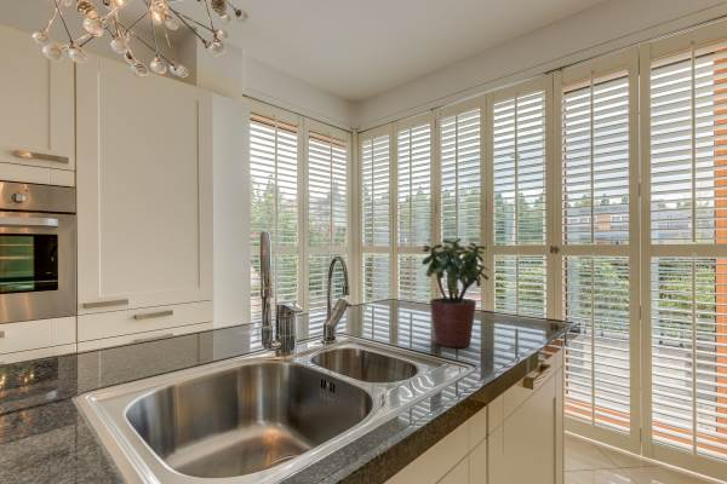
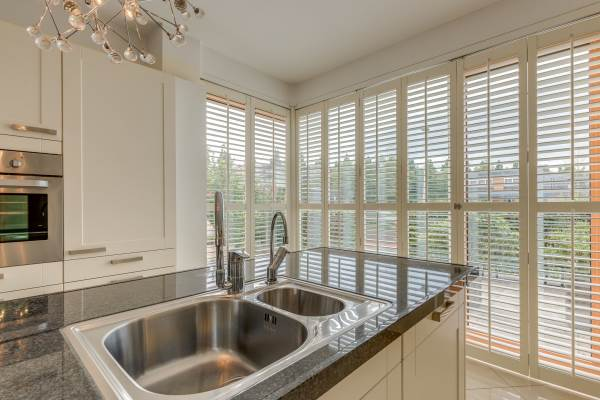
- potted plant (448, 290)
